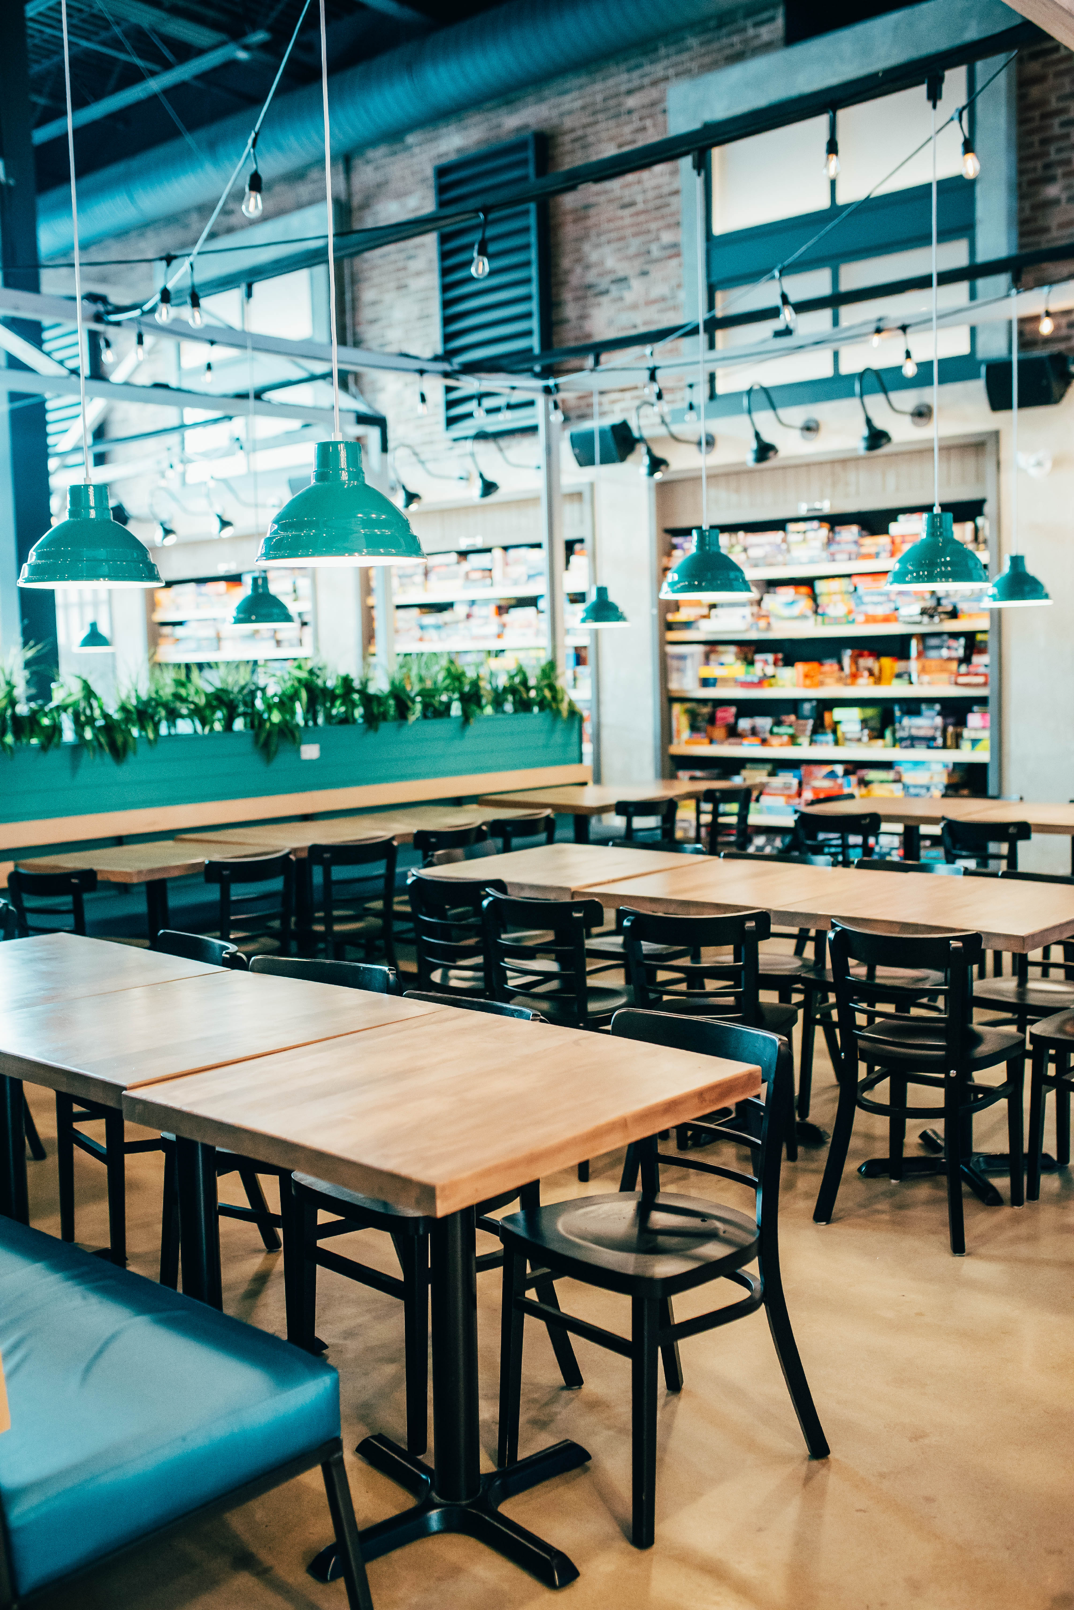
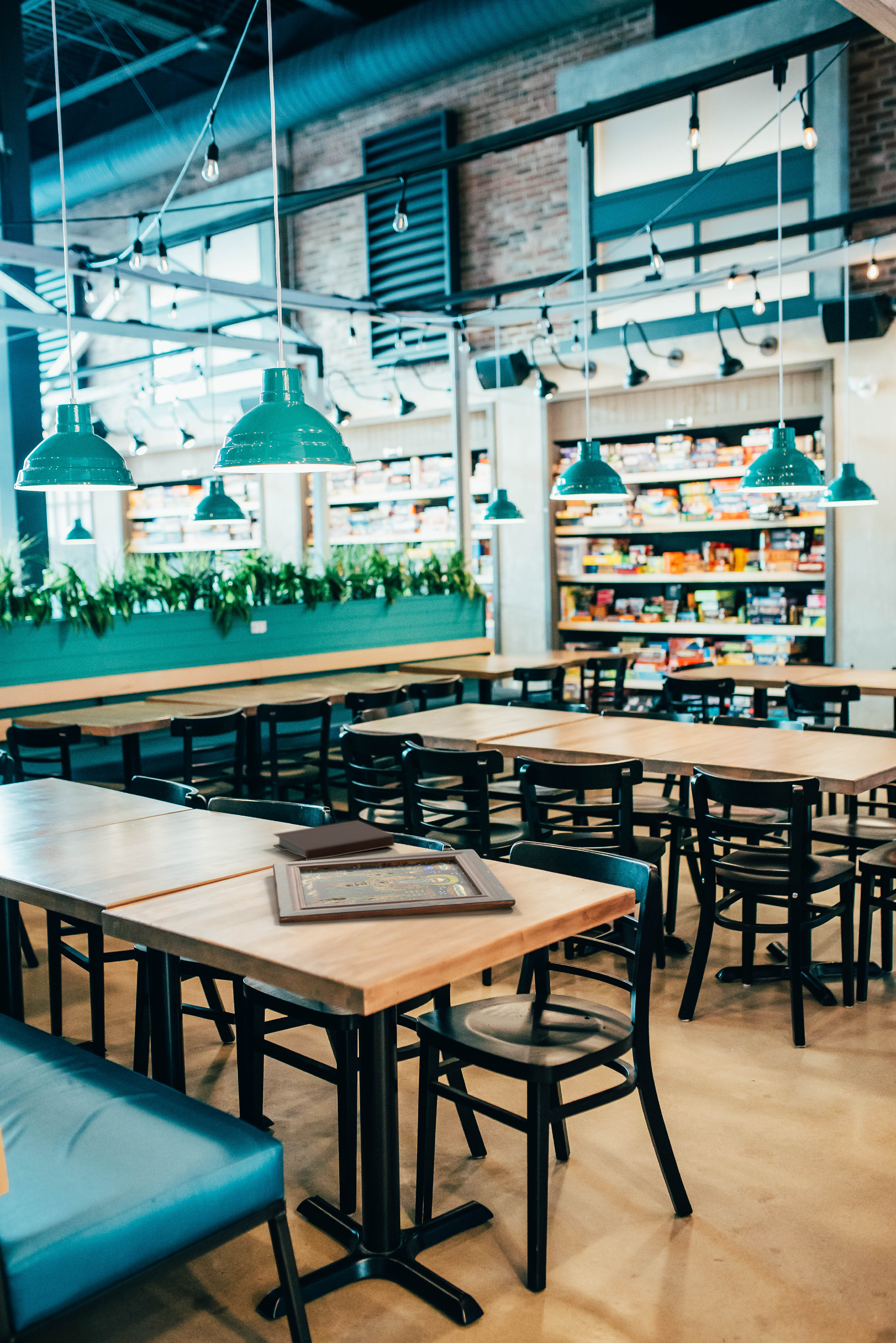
+ notebook (333, 840)
+ religious icon (386, 884)
